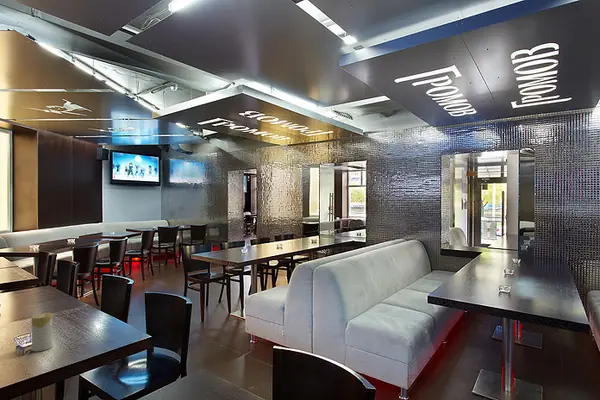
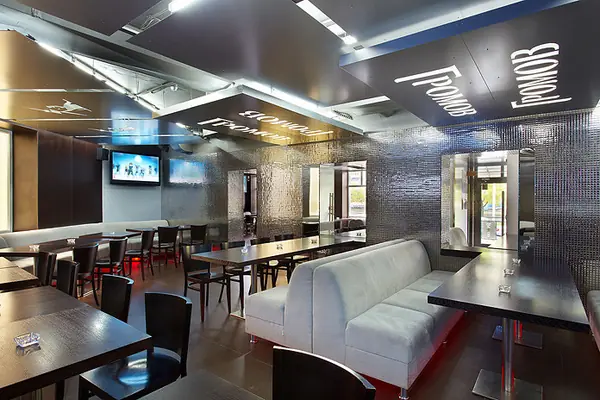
- candle (42, 331)
